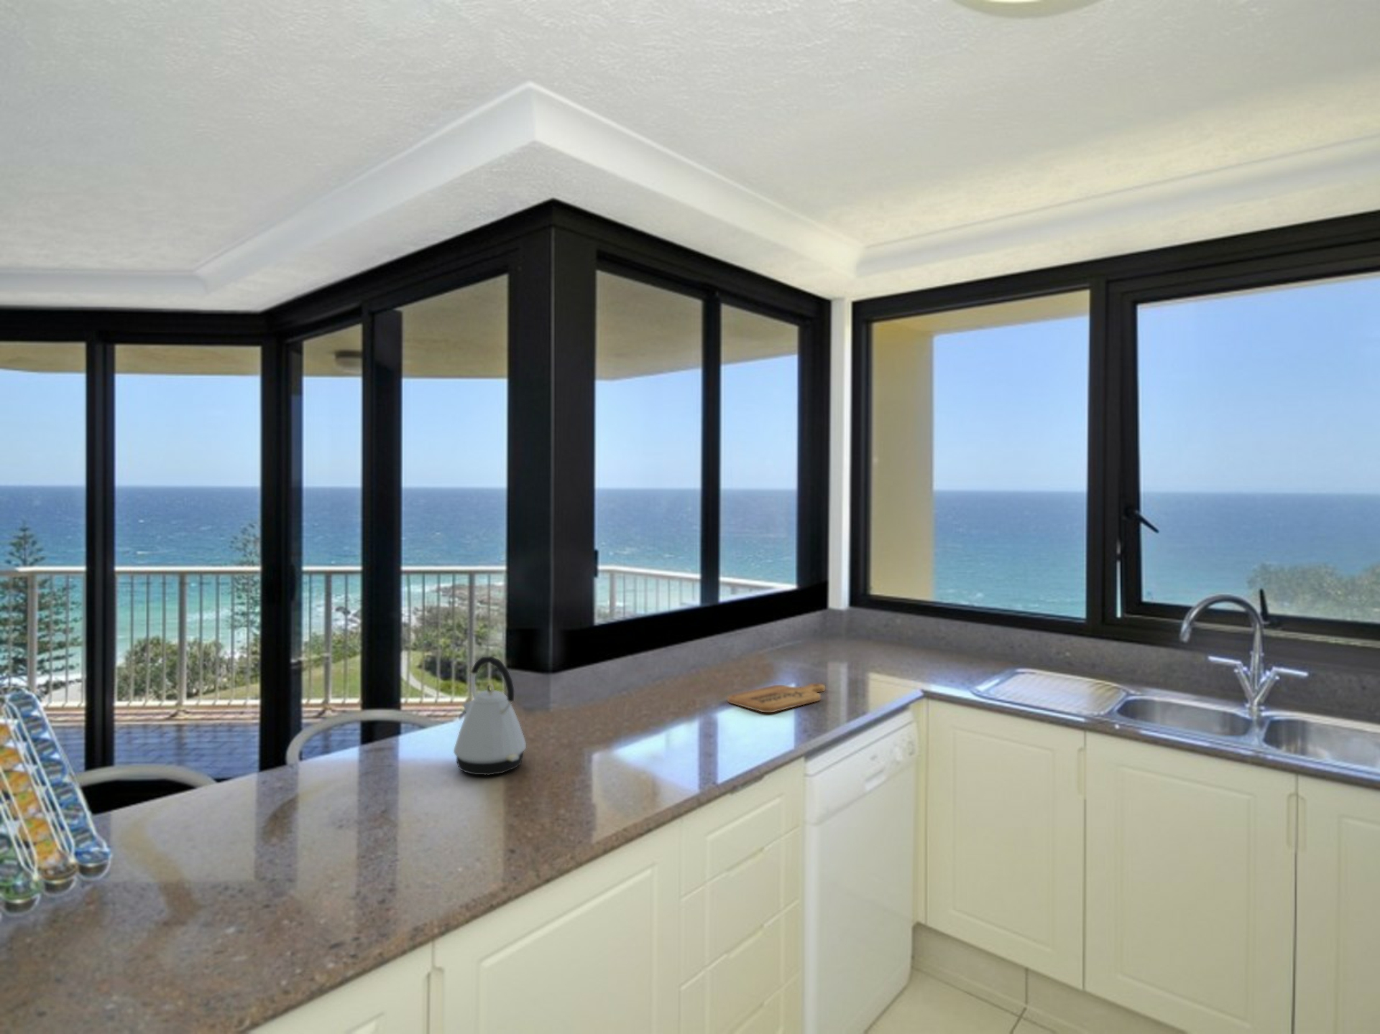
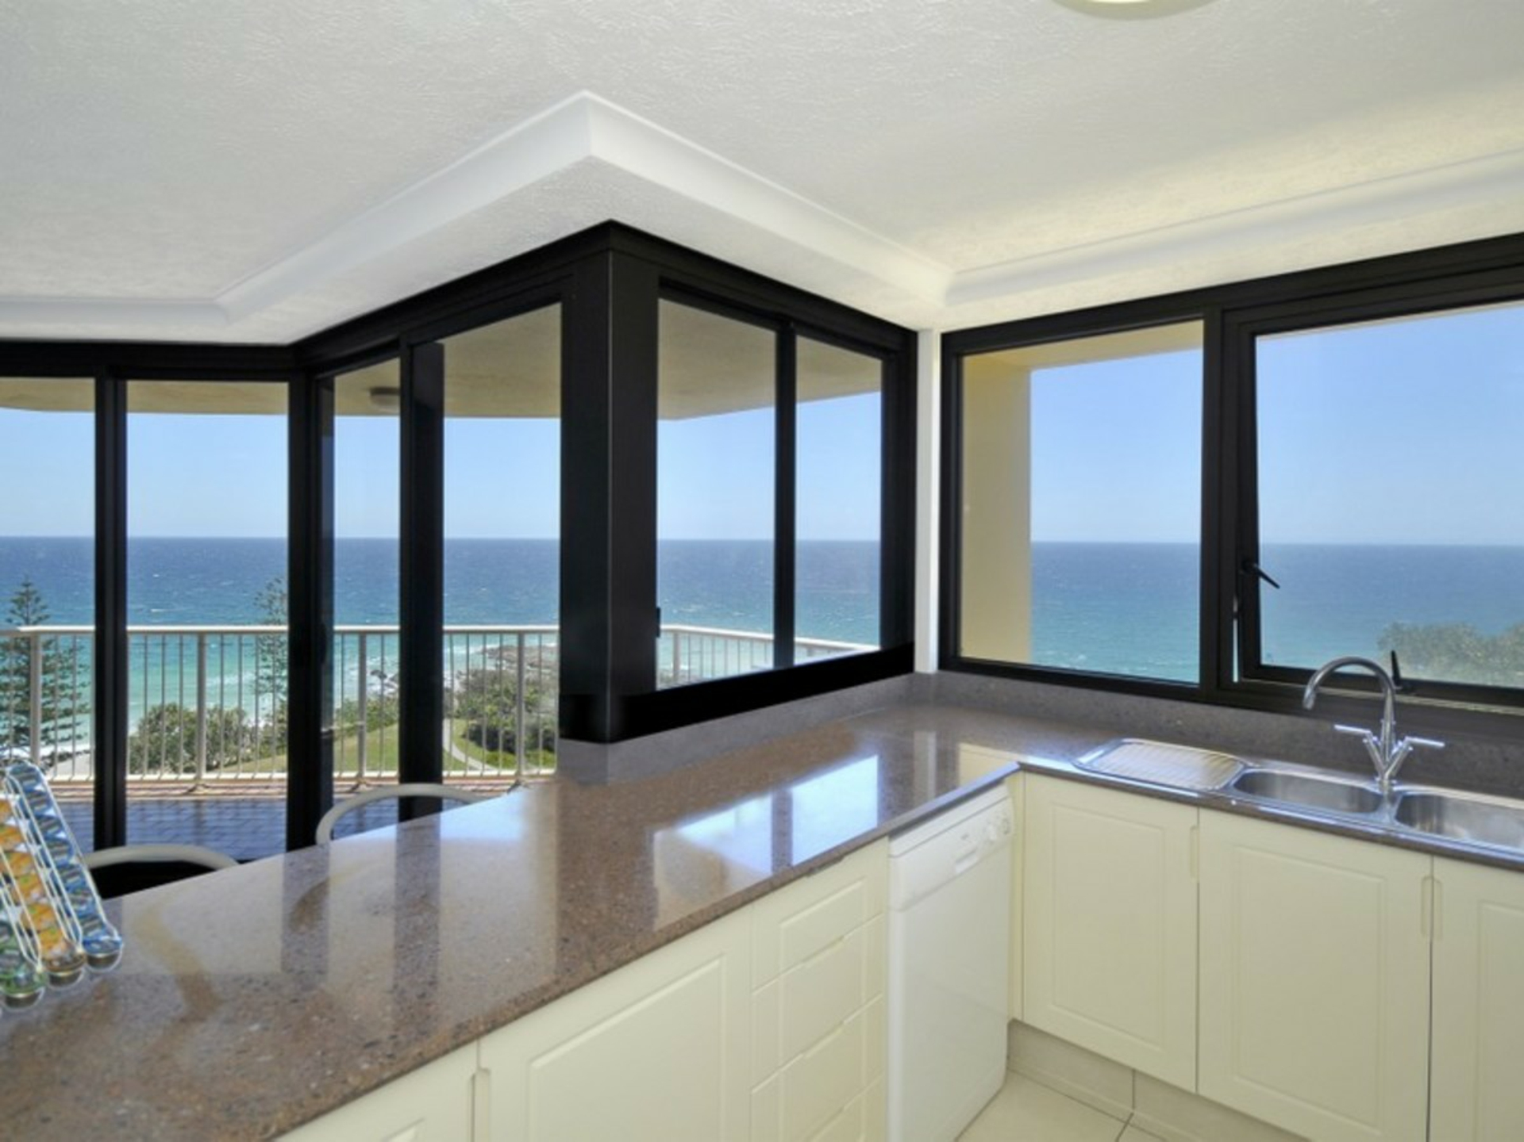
- cutting board (785, 695)
- kettle (489, 710)
